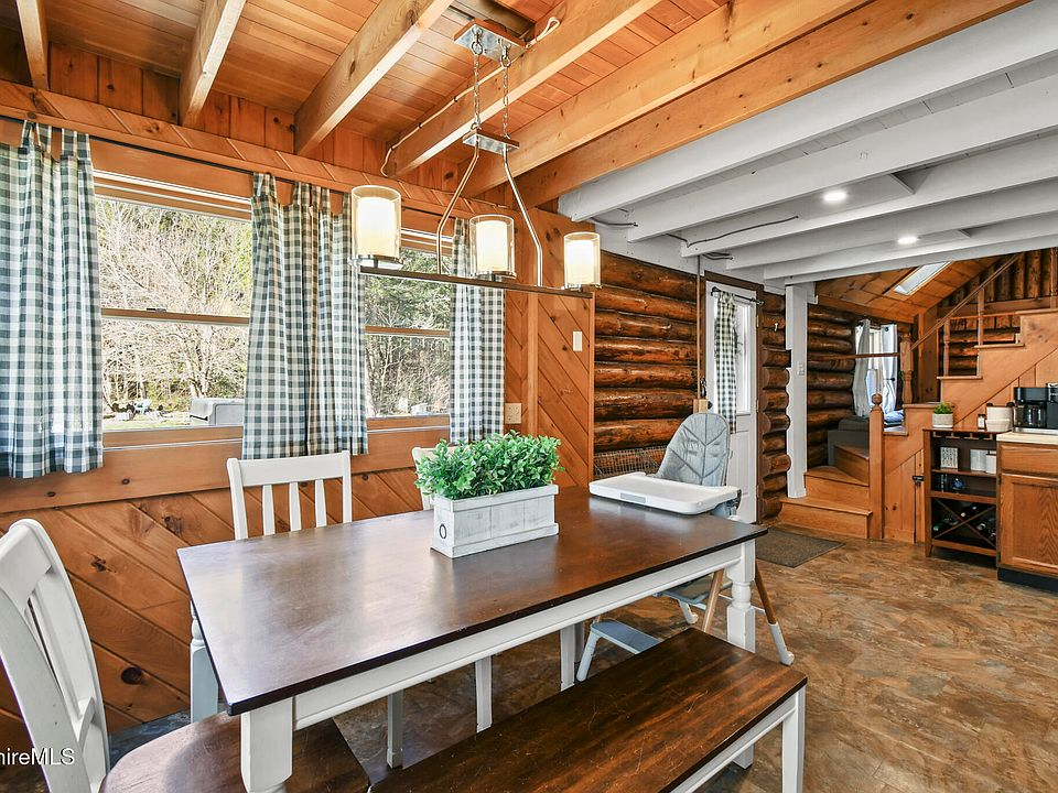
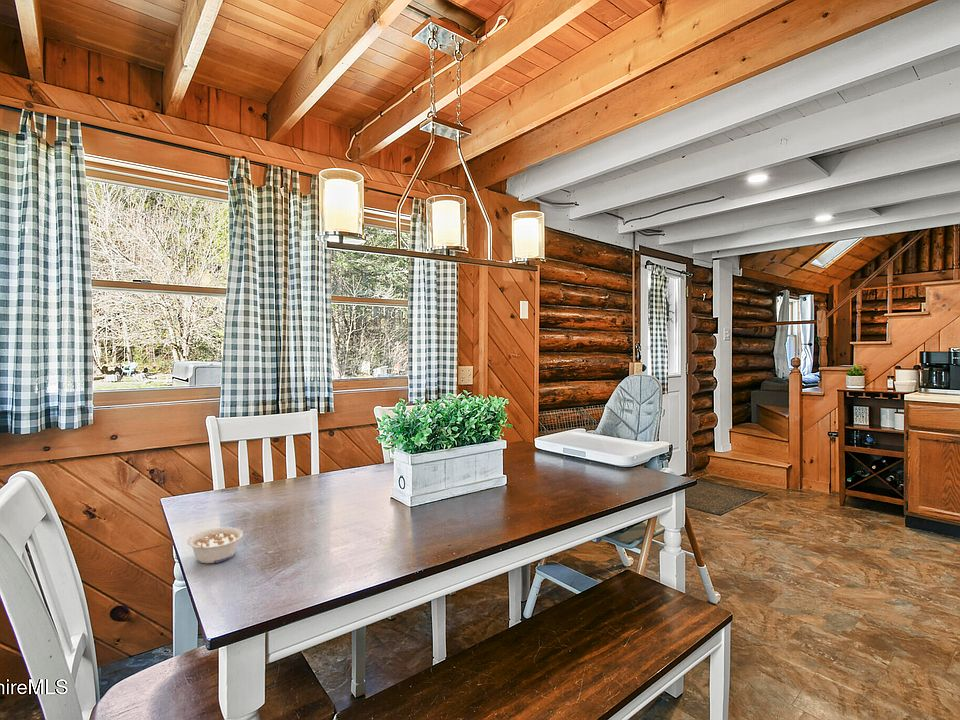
+ legume (216, 545)
